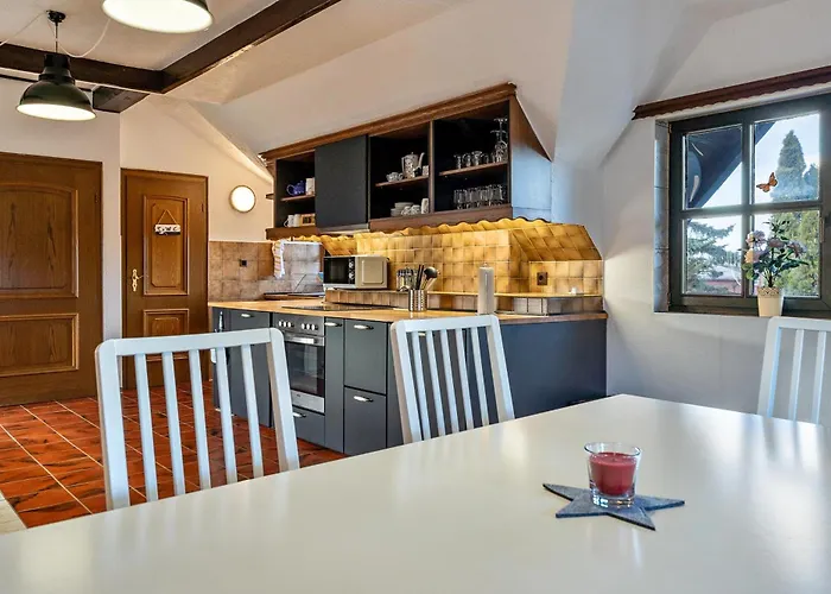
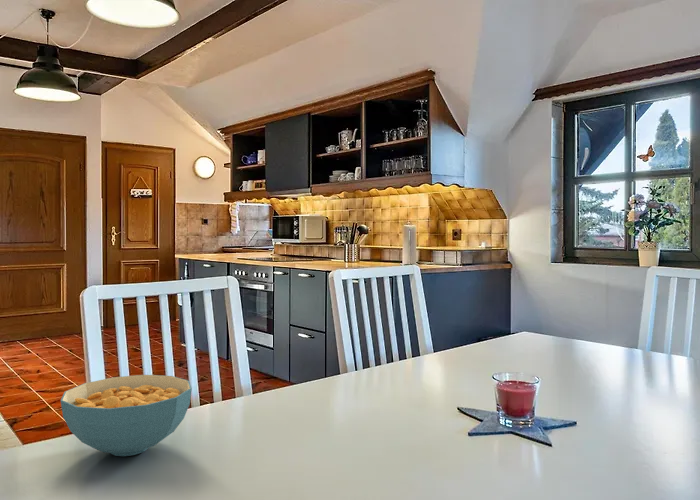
+ cereal bowl (129, 419)
